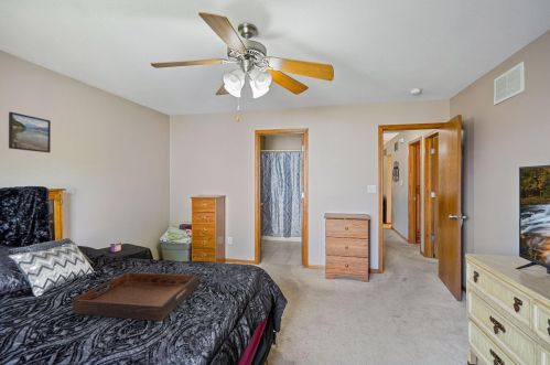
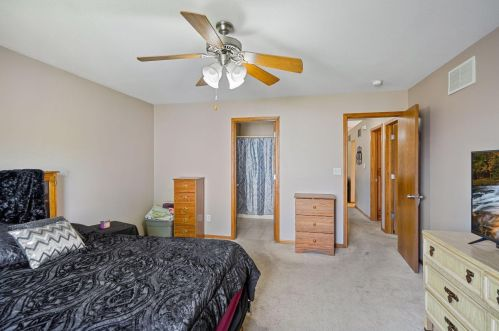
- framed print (30, 133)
- serving tray (141, 292)
